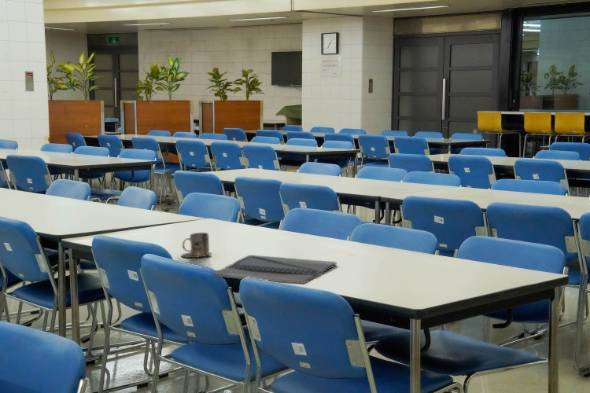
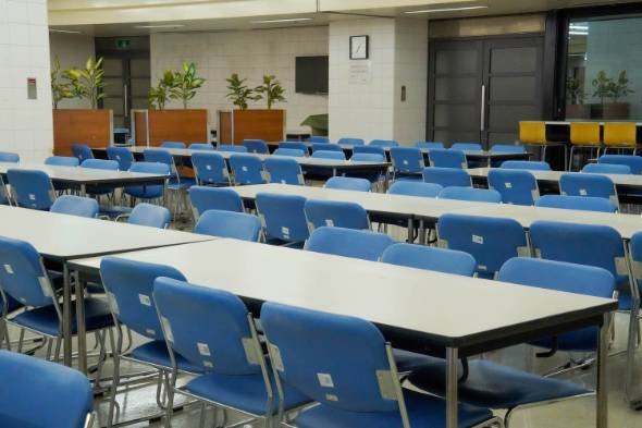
- mug (196, 244)
- laptop (275, 268)
